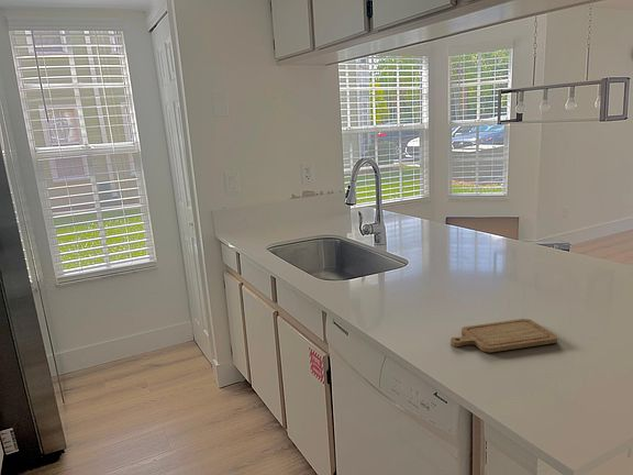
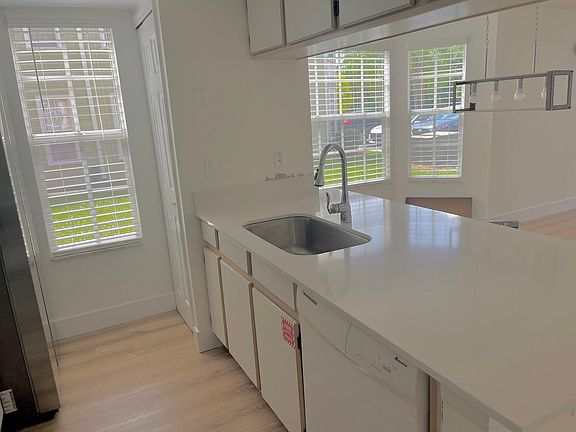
- chopping board (498, 335)
